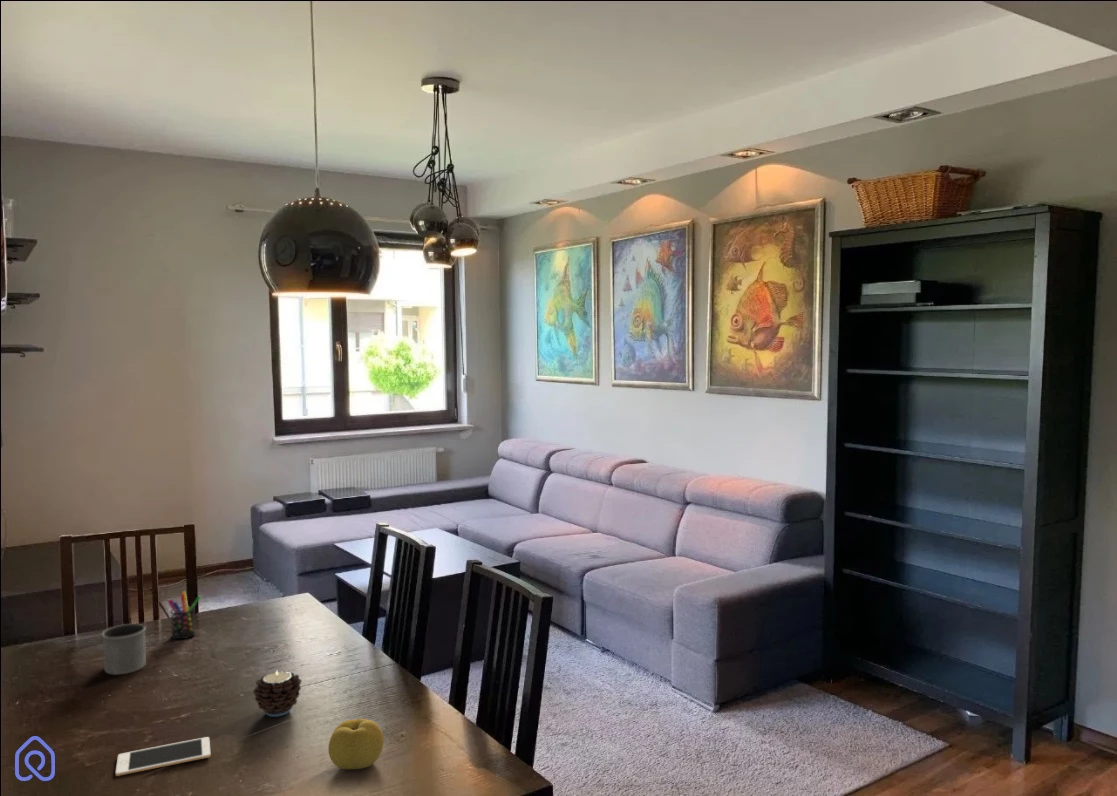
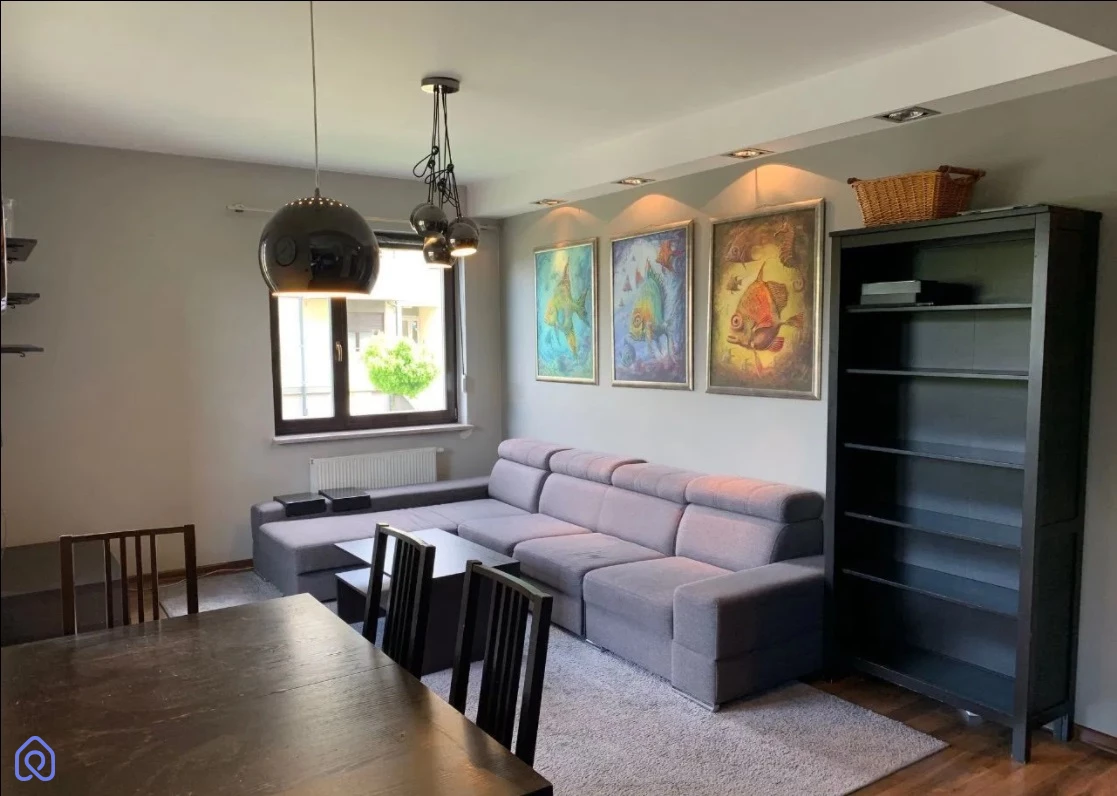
- pen holder (185, 613)
- cell phone (164, 755)
- fruit (356, 743)
- candle (277, 690)
- mug (122, 647)
